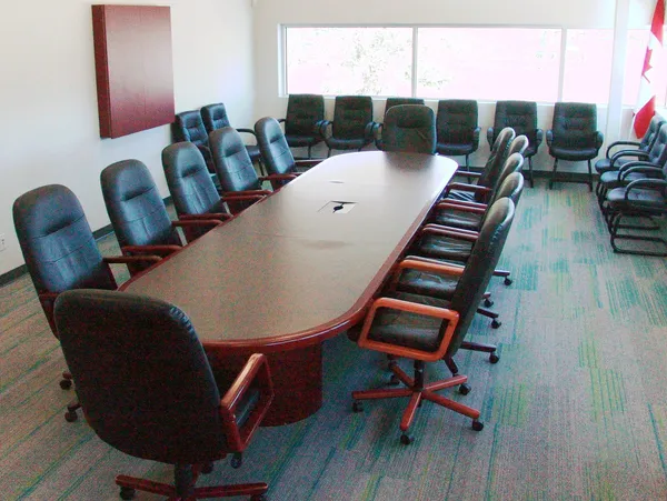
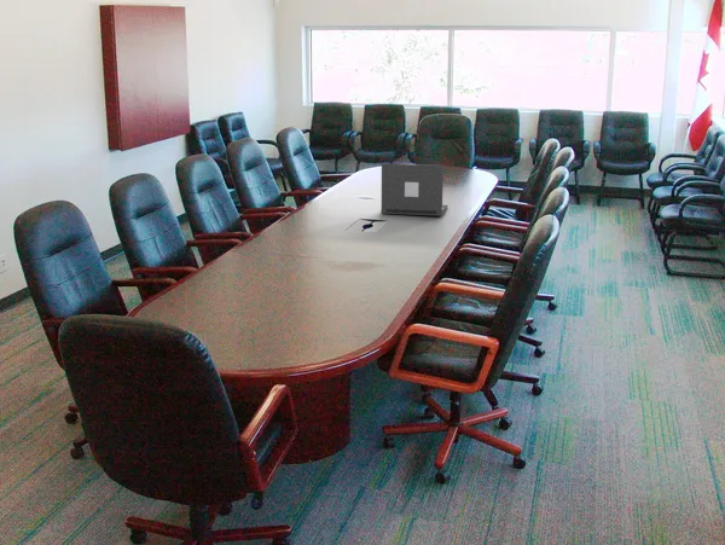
+ laptop (414, 186)
